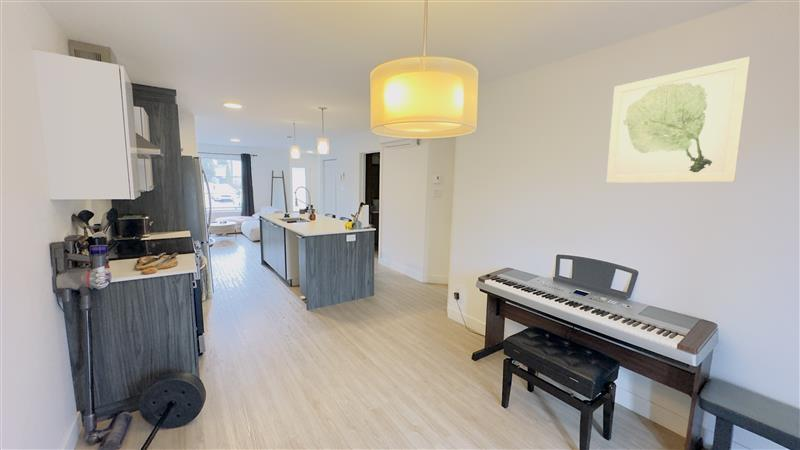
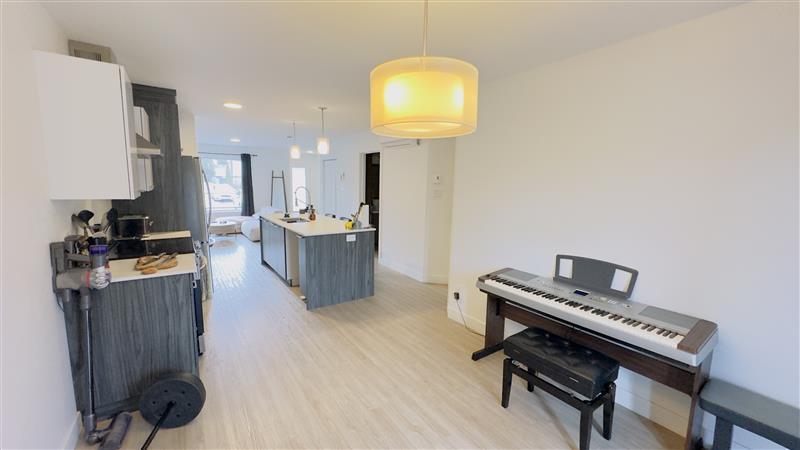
- wall art (667, 128)
